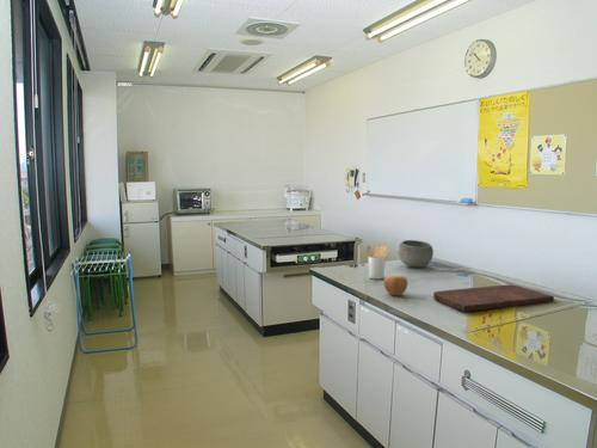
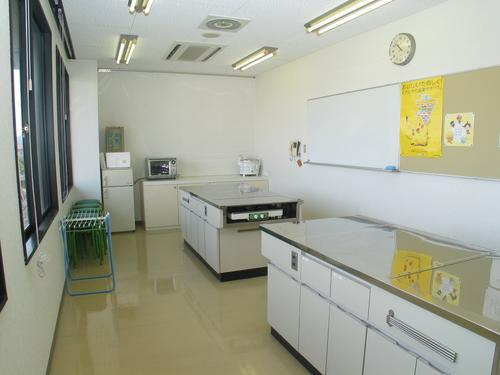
- utensil holder (377, 260)
- bowl (414, 253)
- cutting board (490, 296)
- apple (395, 284)
